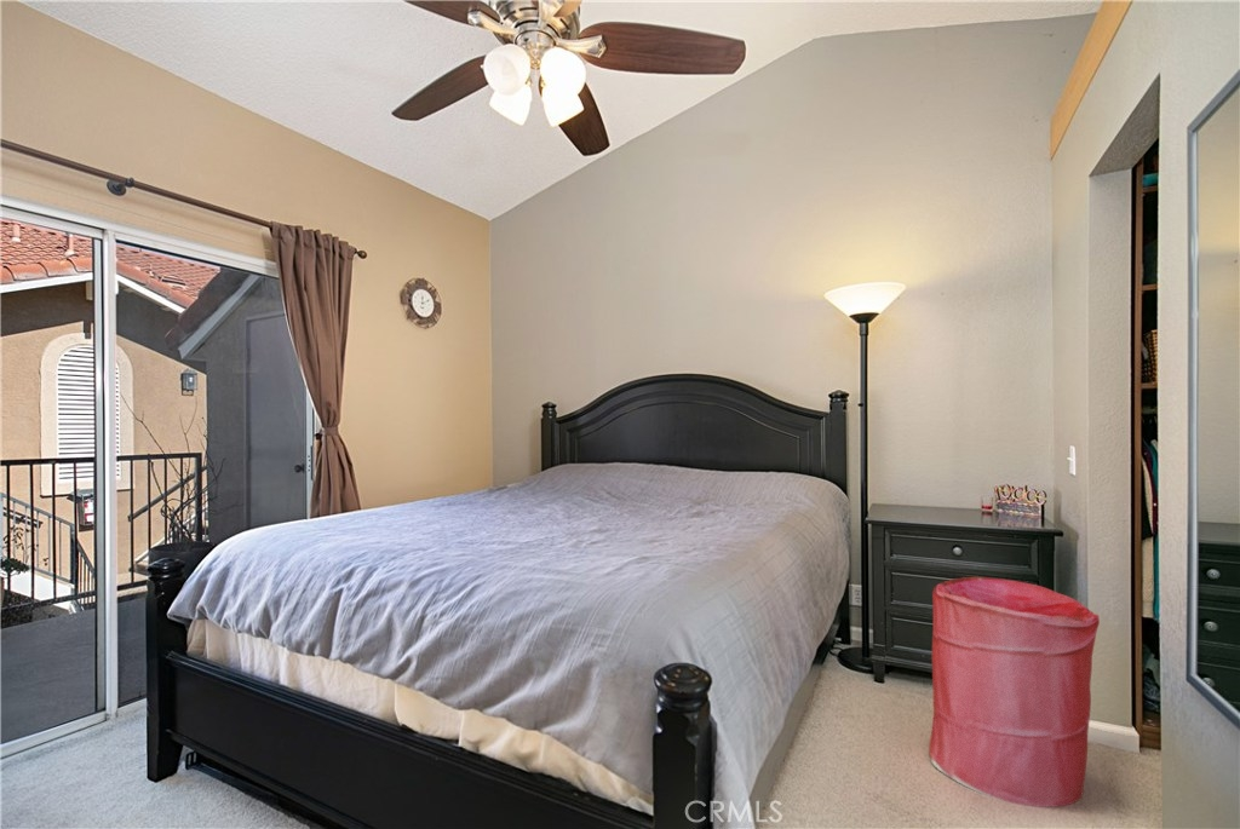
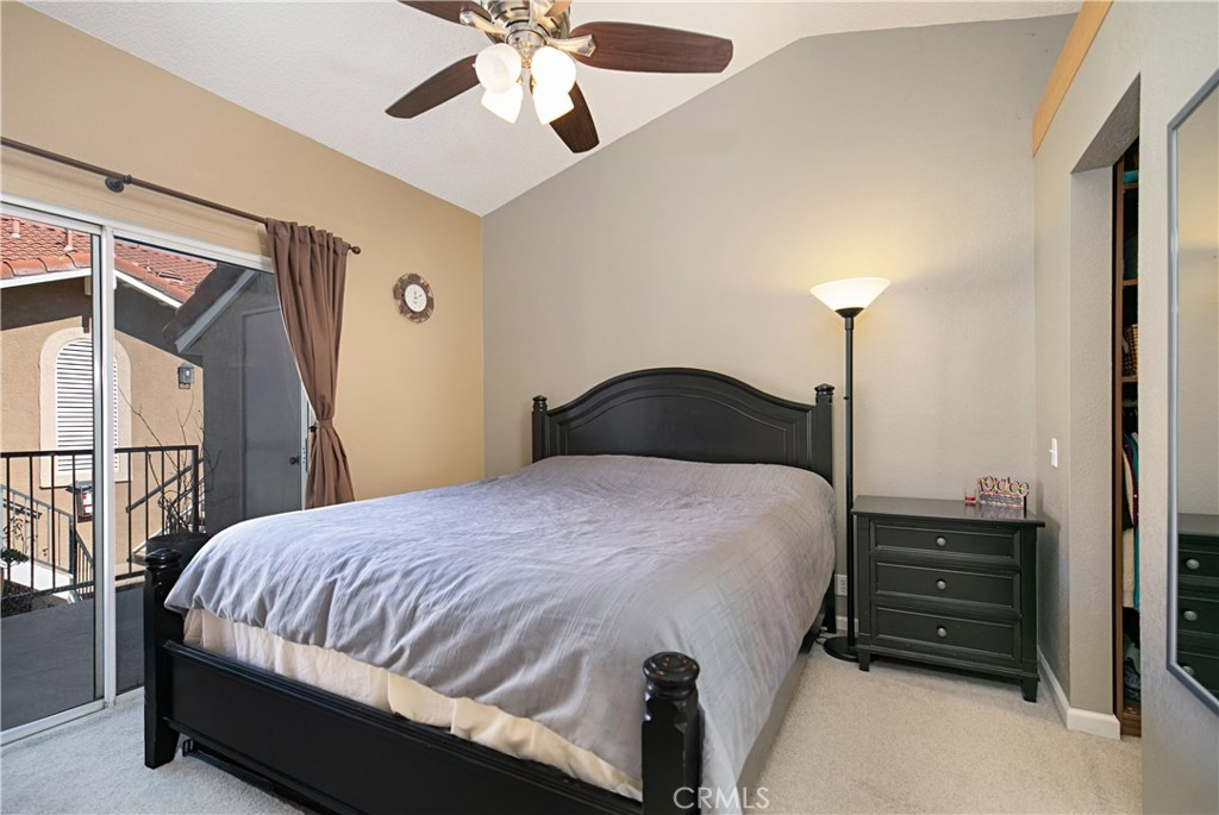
- laundry hamper (1009, 679)
